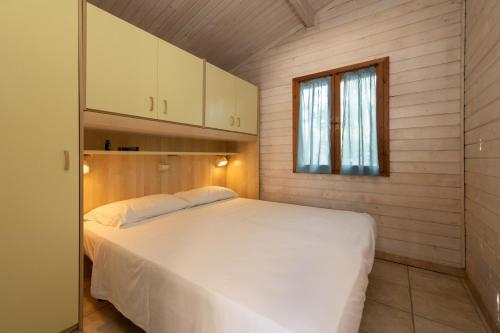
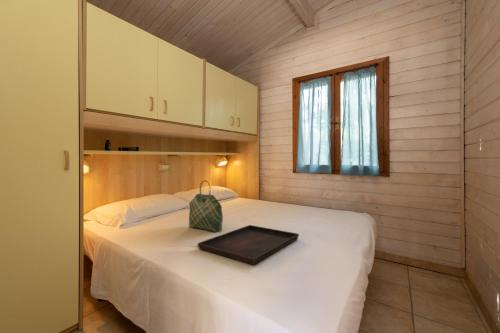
+ tote bag (204, 204)
+ serving tray (251, 241)
